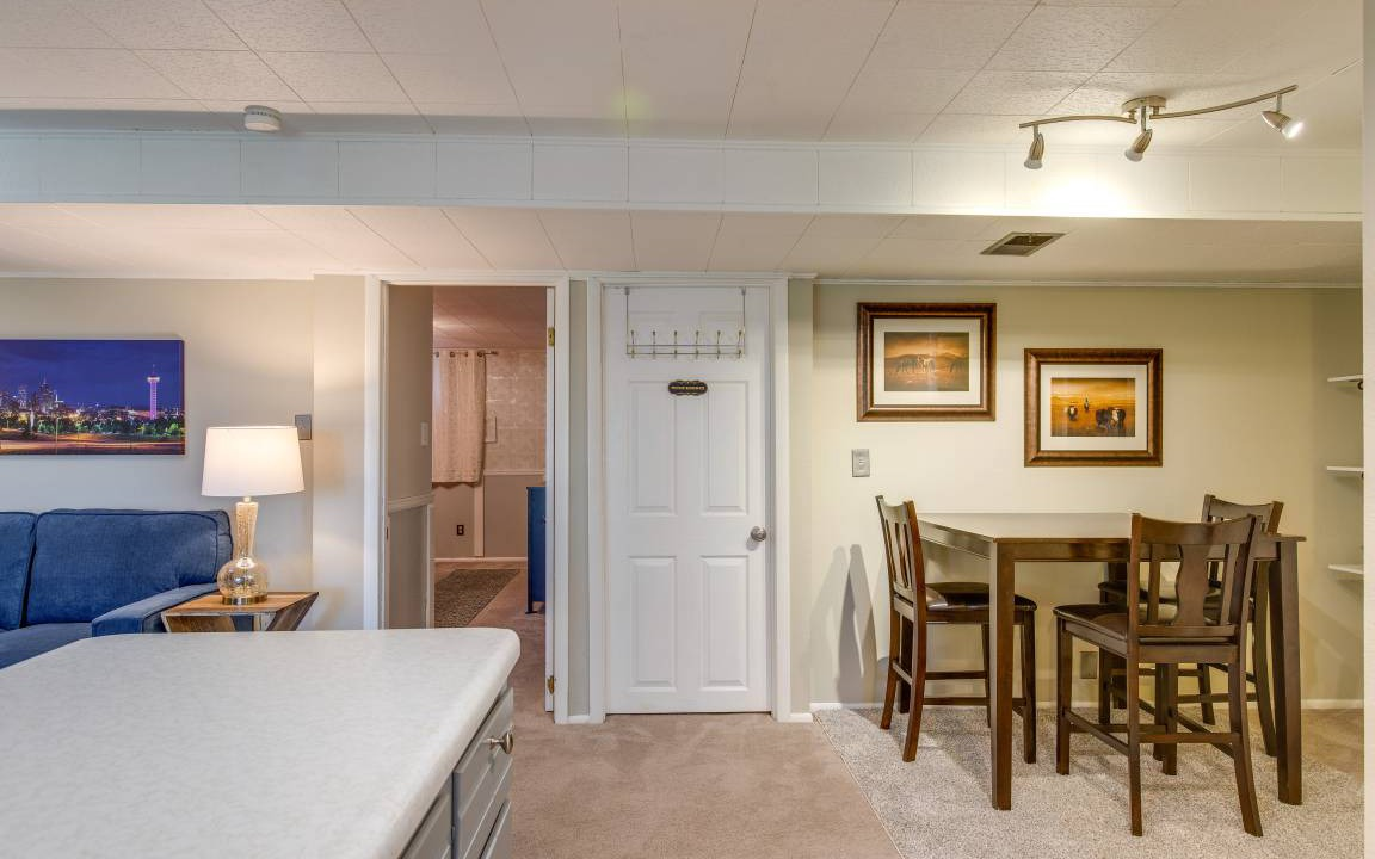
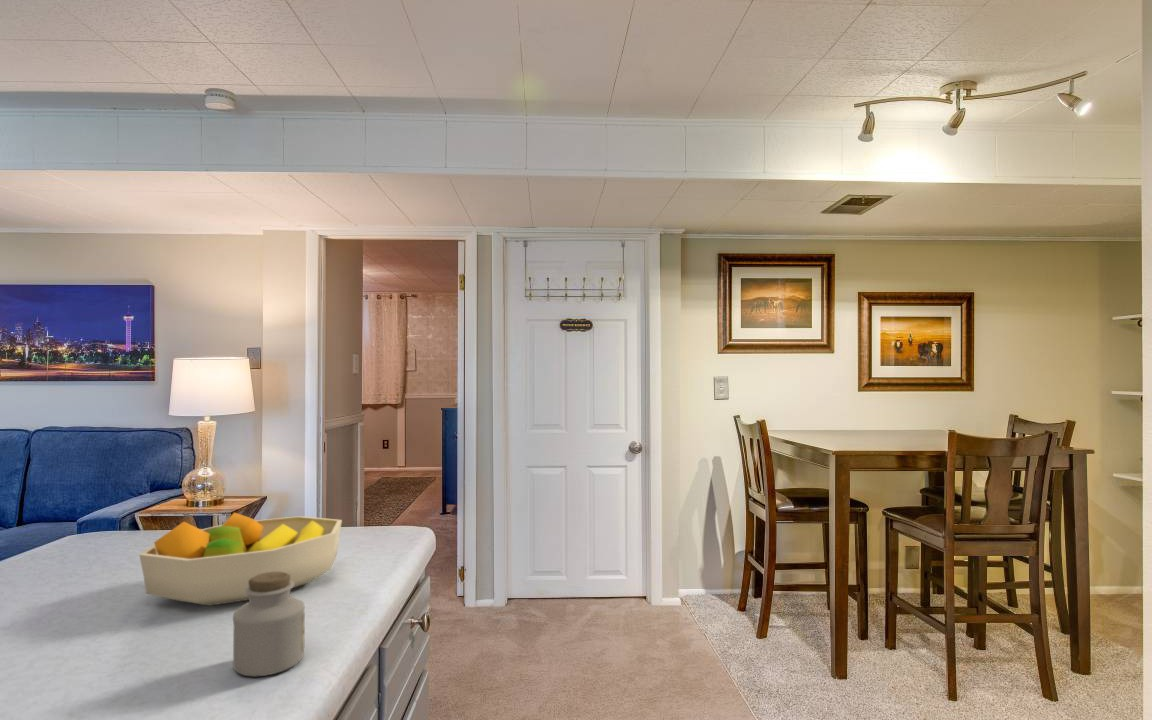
+ fruit bowl (250, 548)
+ jar (269, 619)
